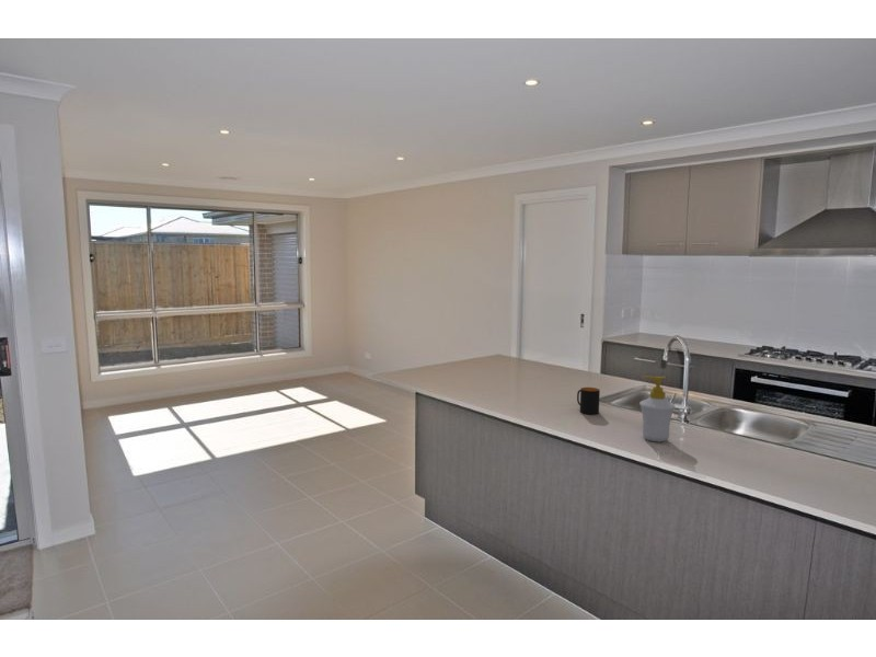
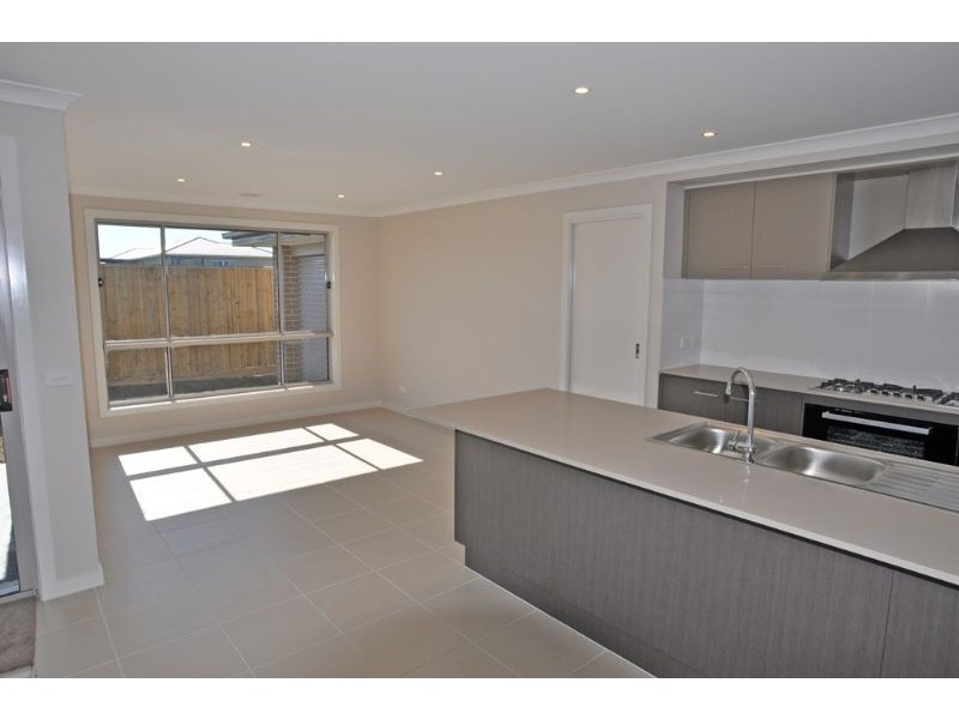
- soap bottle (656, 407)
- mug (586, 399)
